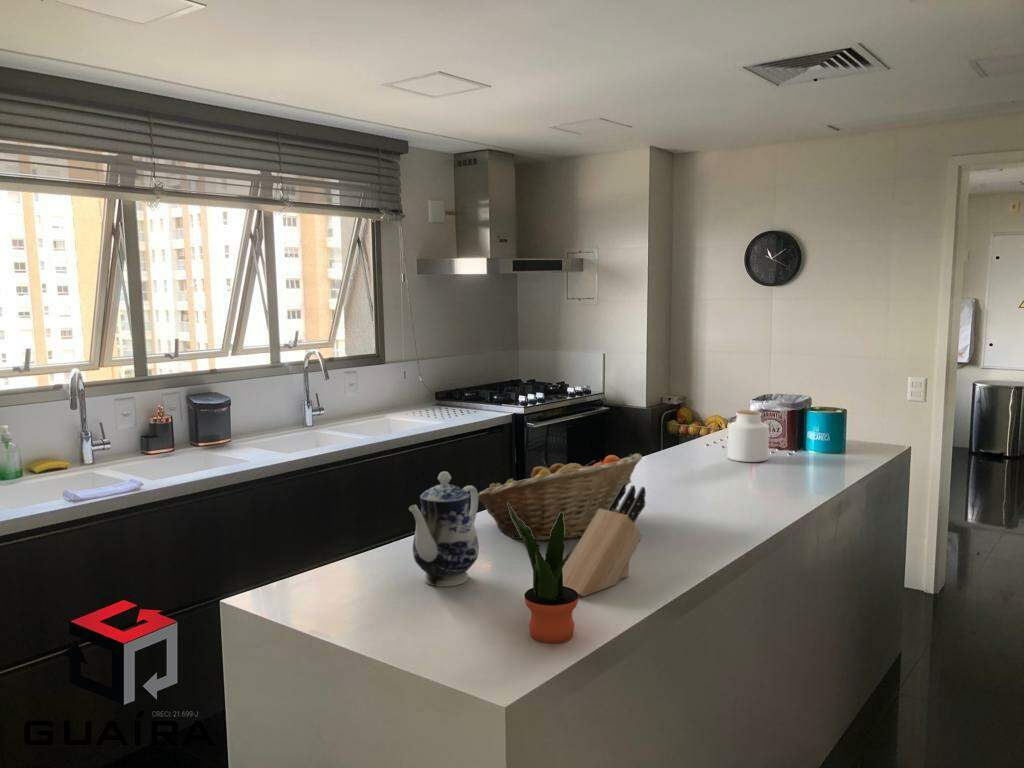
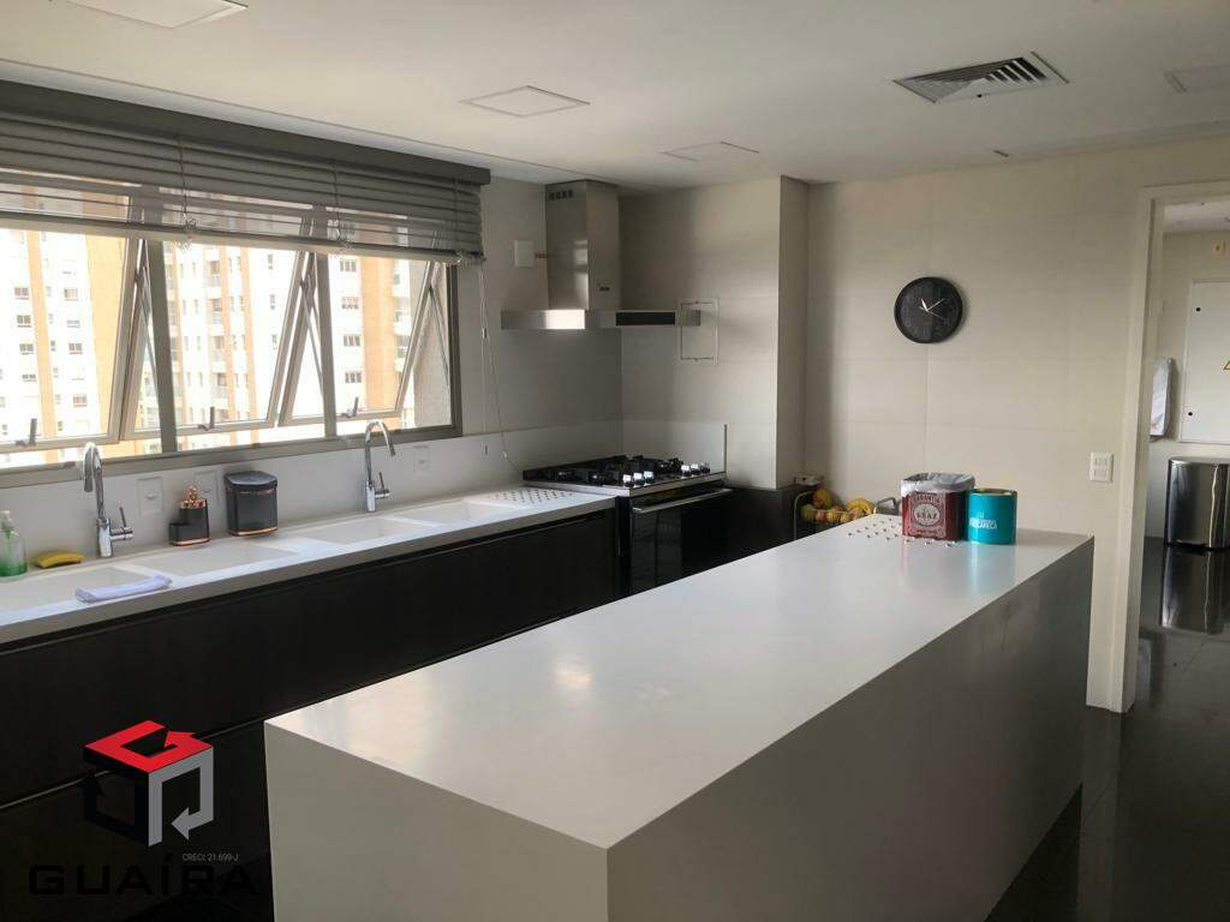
- fruit basket (561, 489)
- knife block (604, 535)
- potted plant (540, 570)
- teapot (445, 525)
- jar (749, 435)
